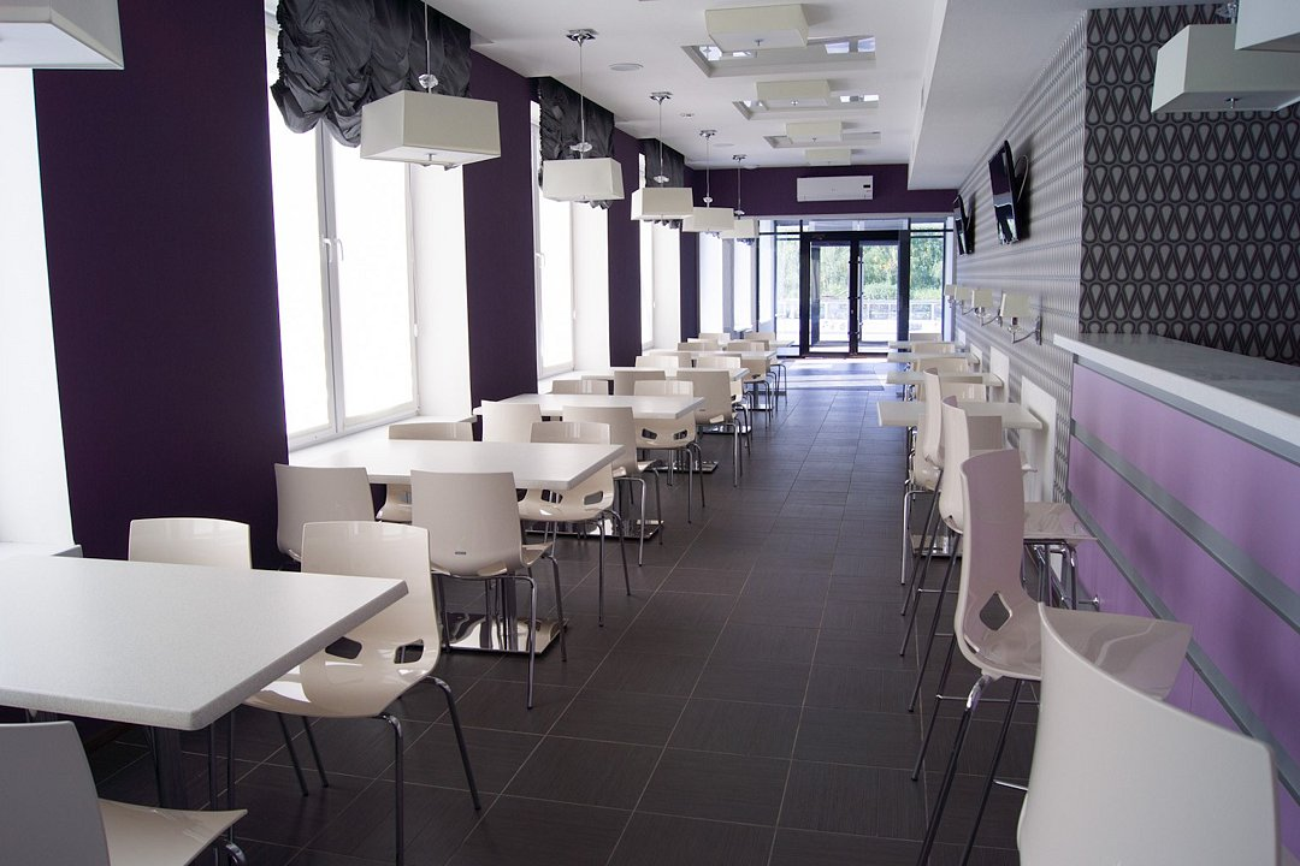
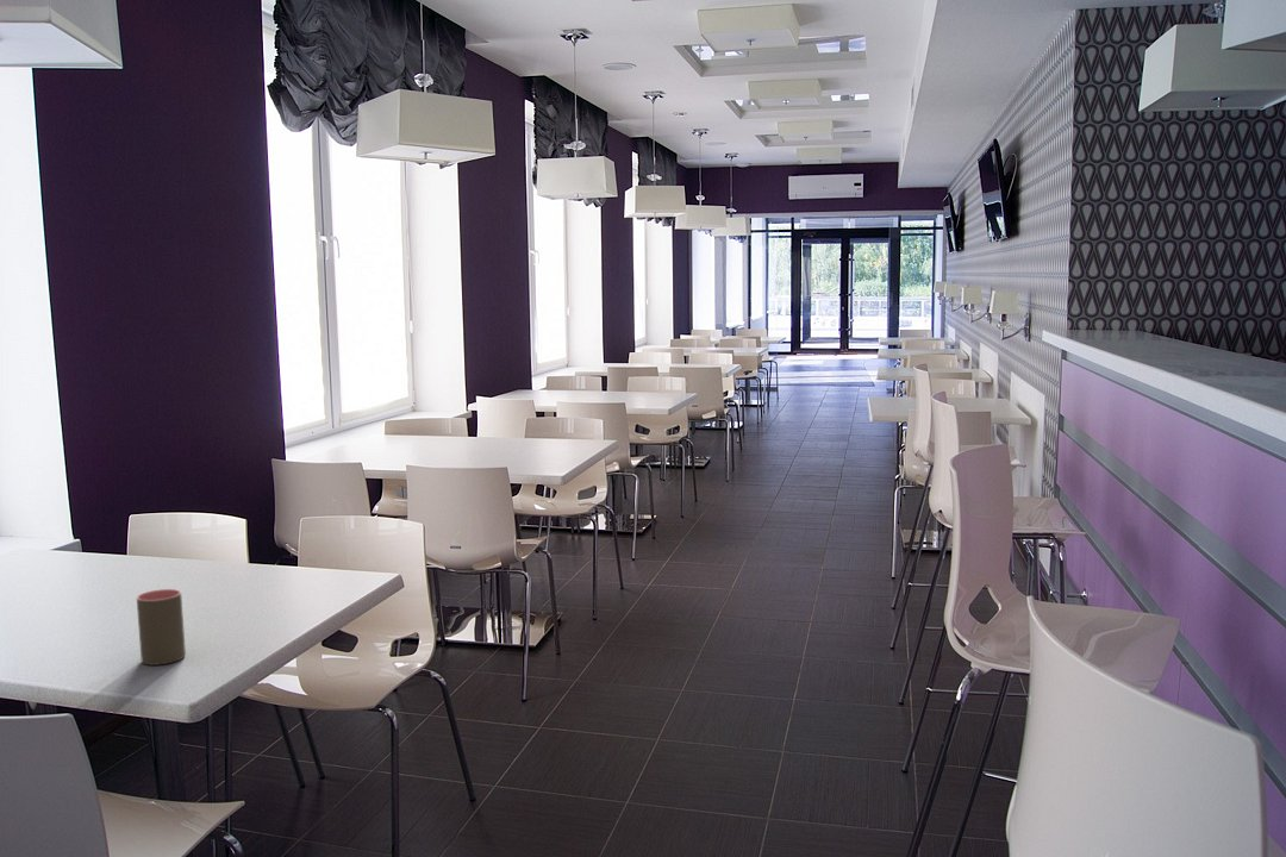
+ cup (161, 626)
